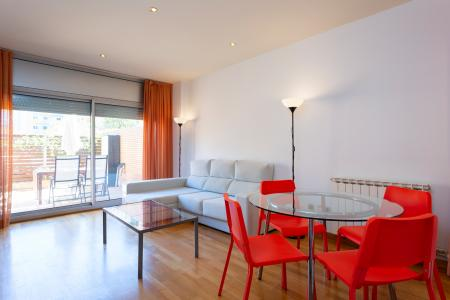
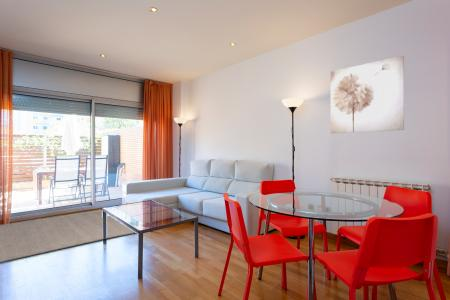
+ rug (77, 226)
+ wall art (364, 98)
